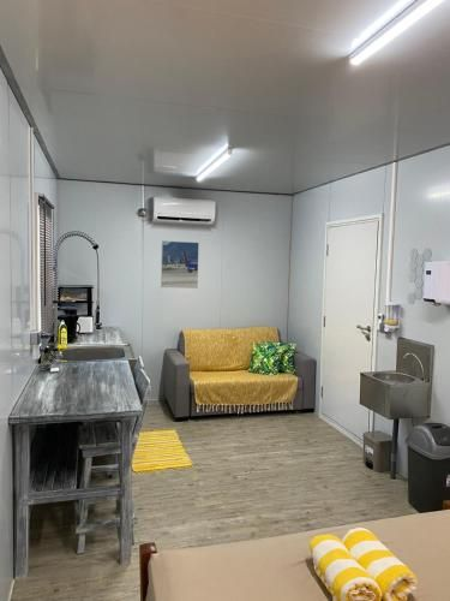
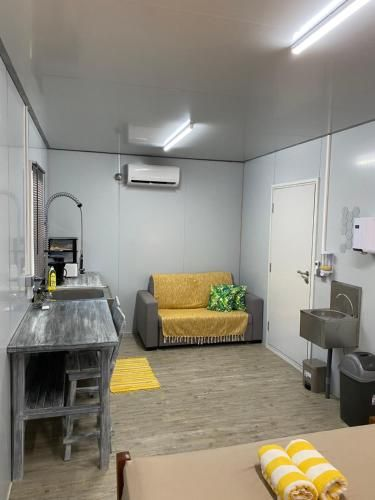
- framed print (179, 264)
